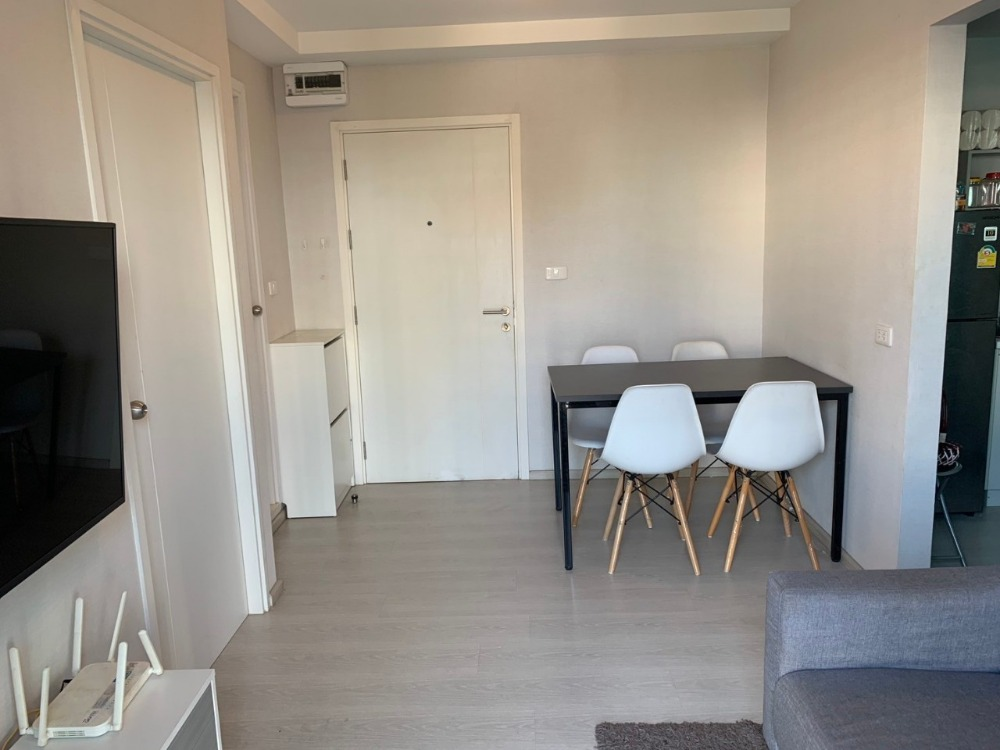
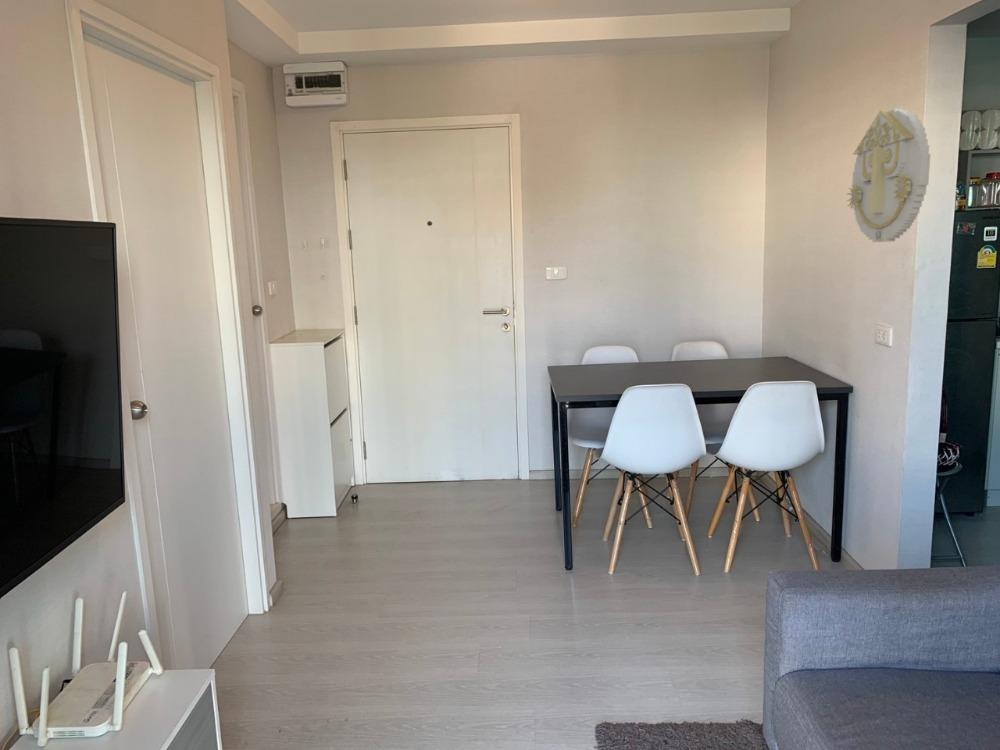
+ wall decoration (882, 177)
